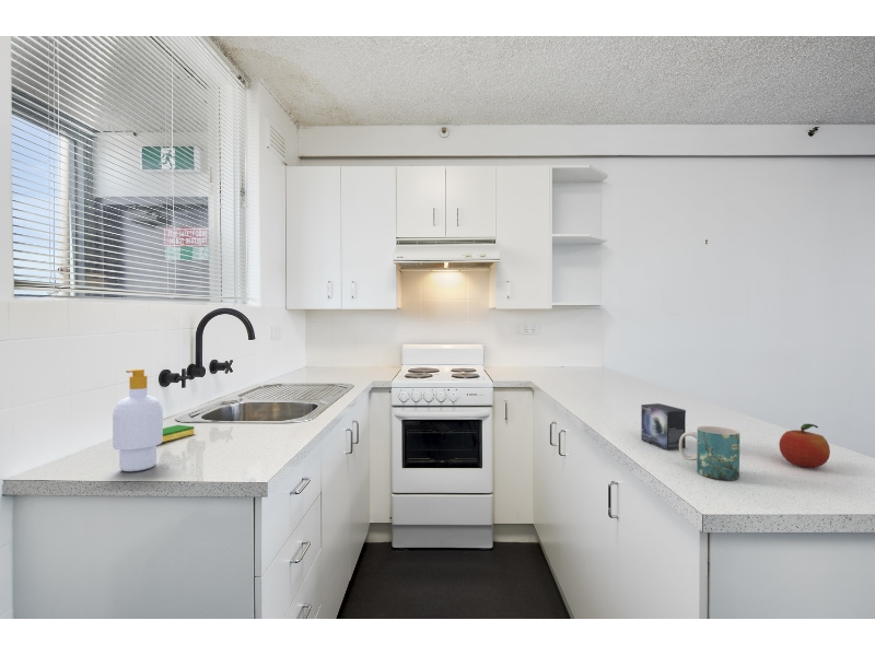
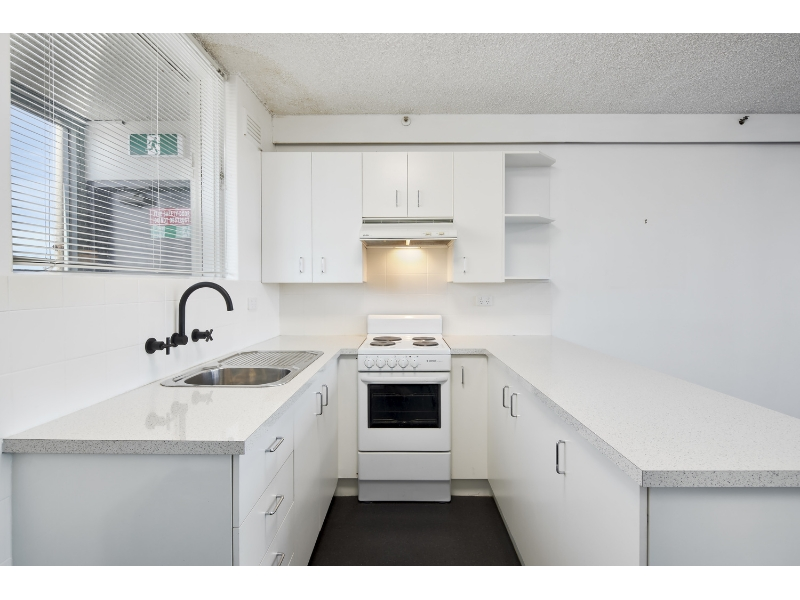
- soap bottle (138, 418)
- mug (708, 450)
- fruit (803, 444)
- small box (662, 425)
- dish sponge (166, 434)
